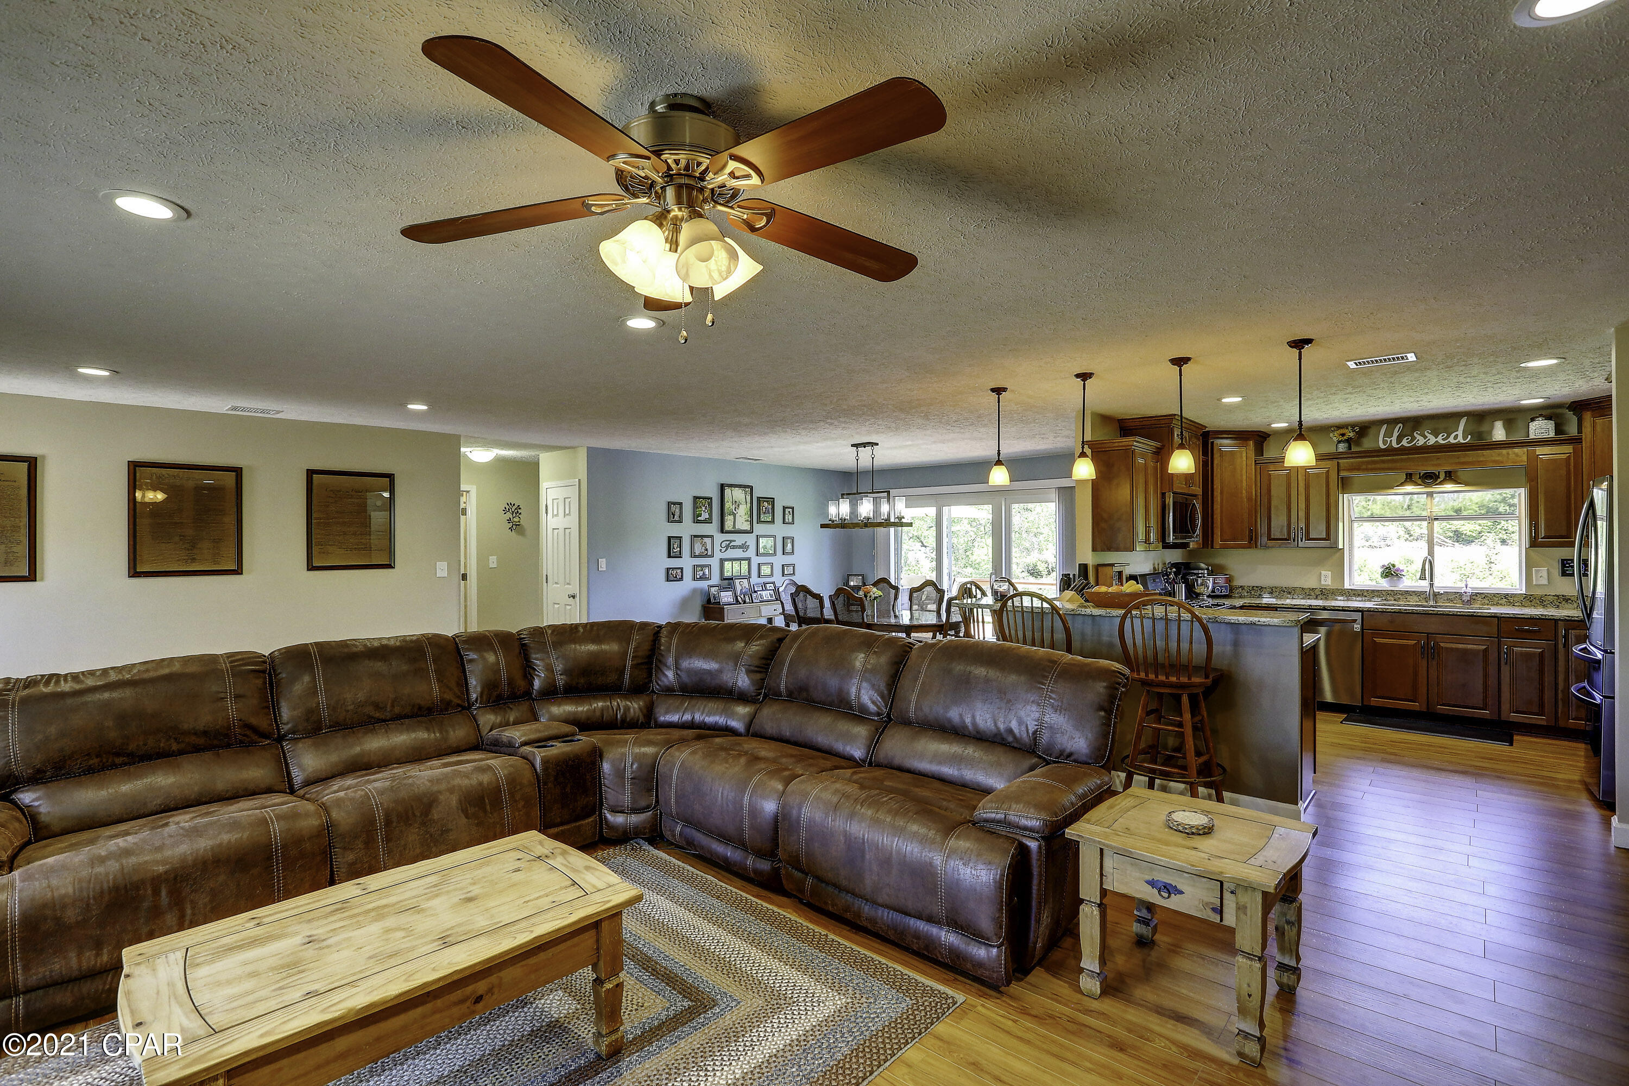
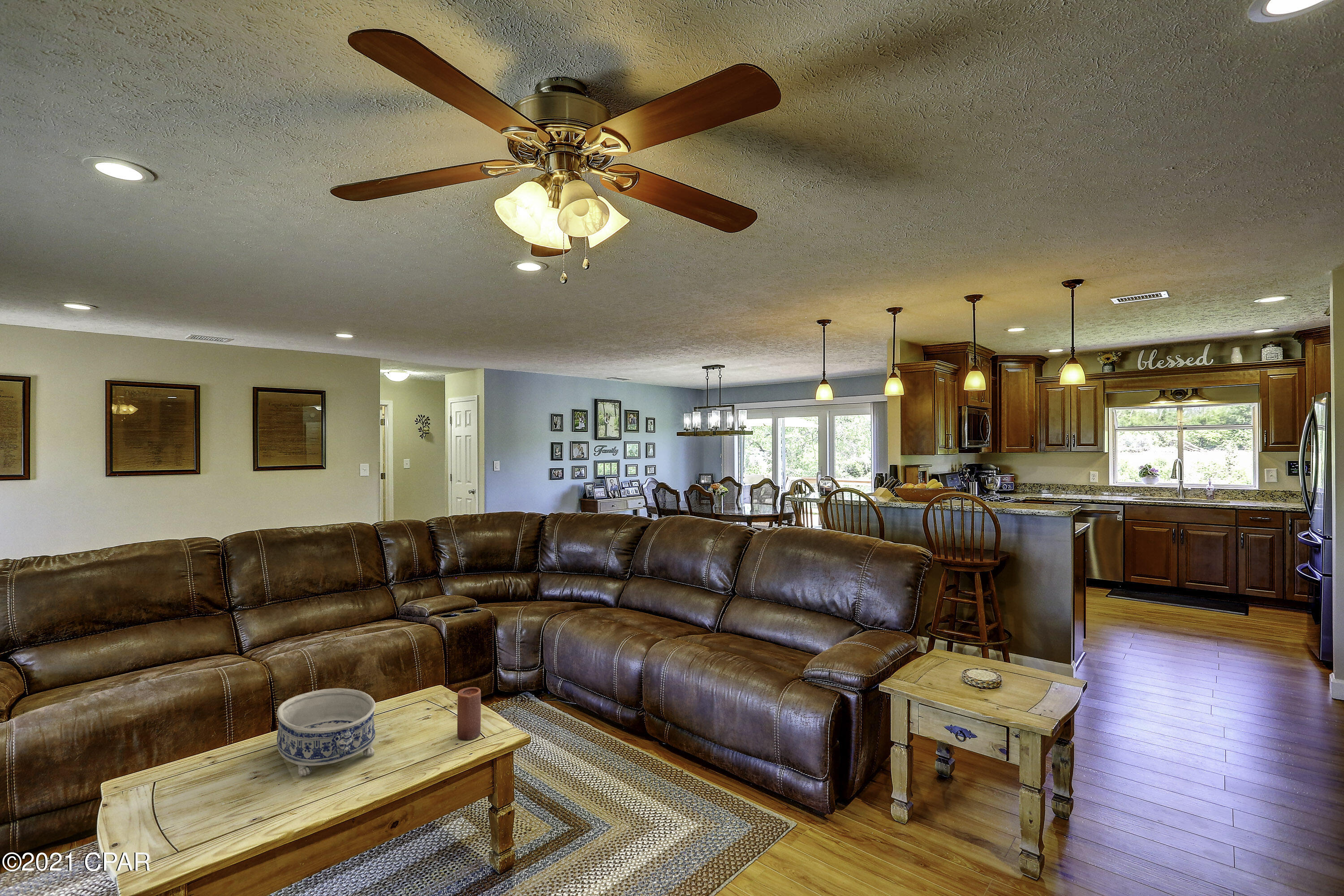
+ decorative bowl (327, 728)
+ candle (469, 713)
